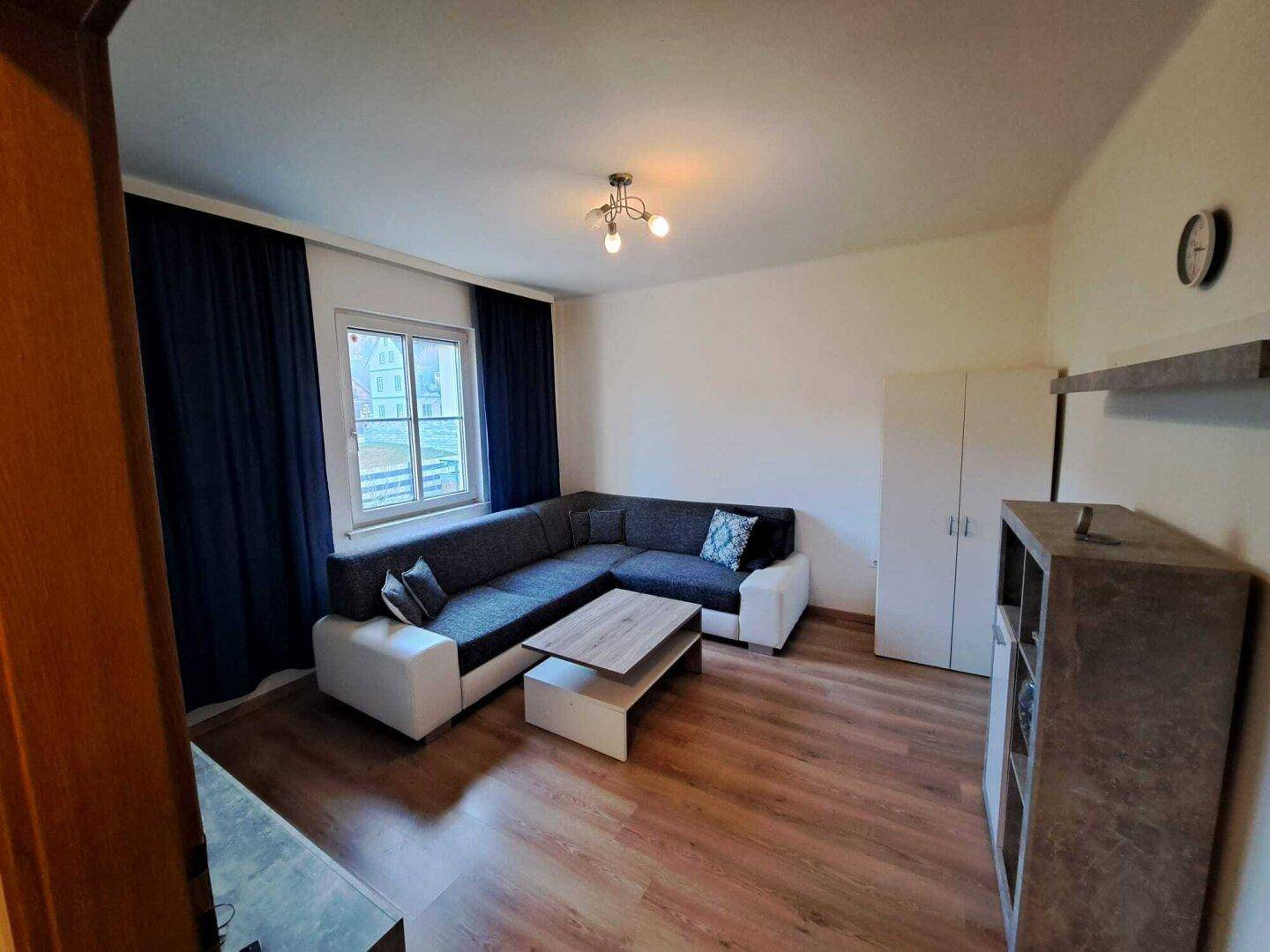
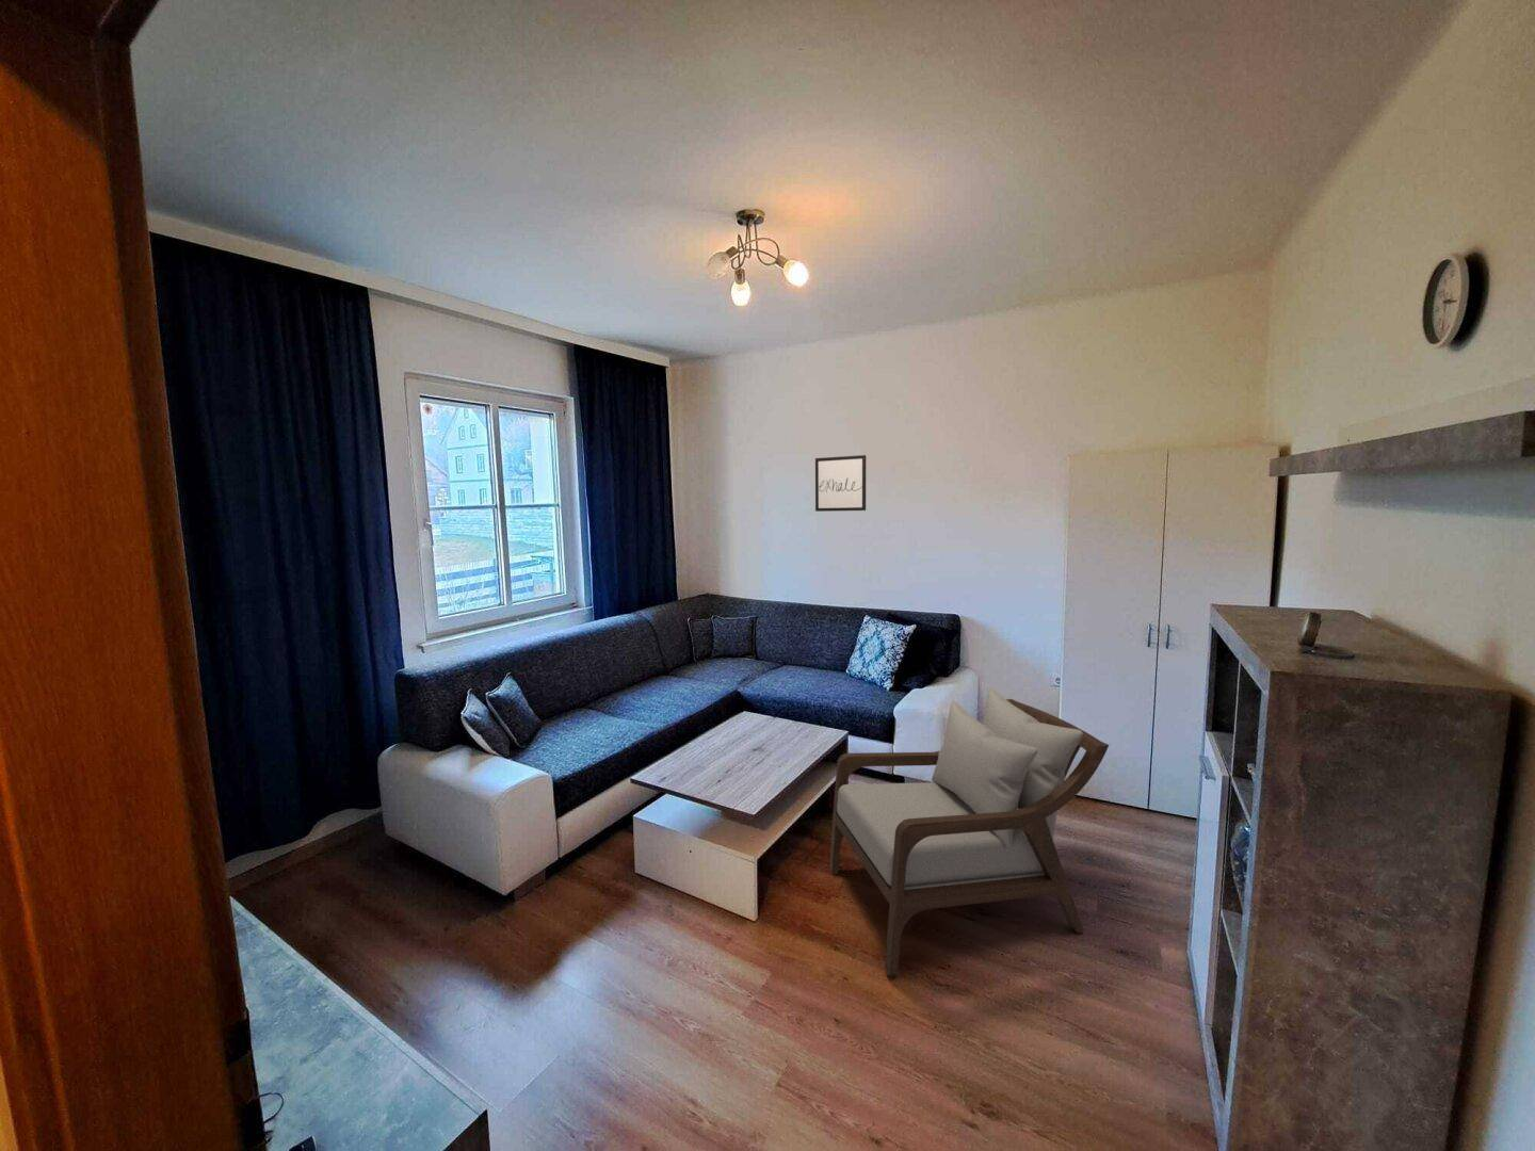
+ armchair (961, 806)
+ wall art (840, 484)
